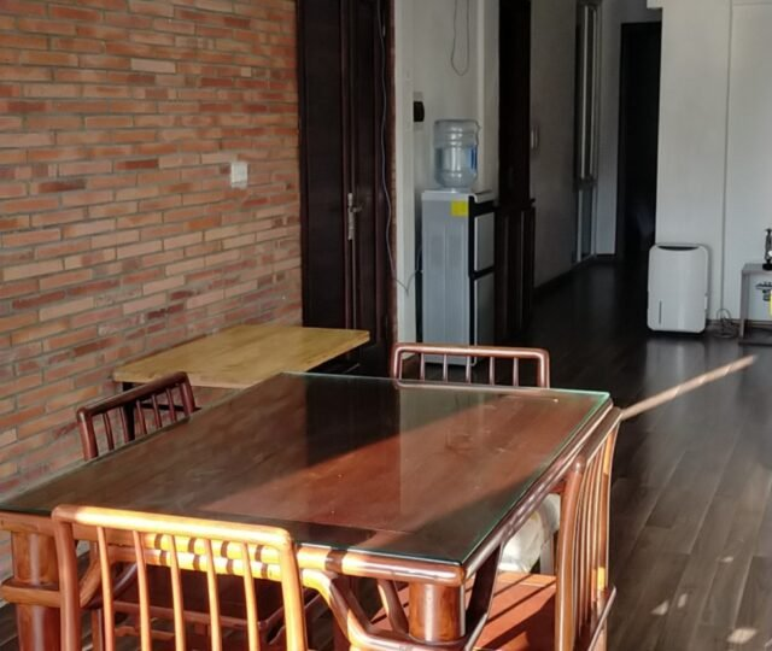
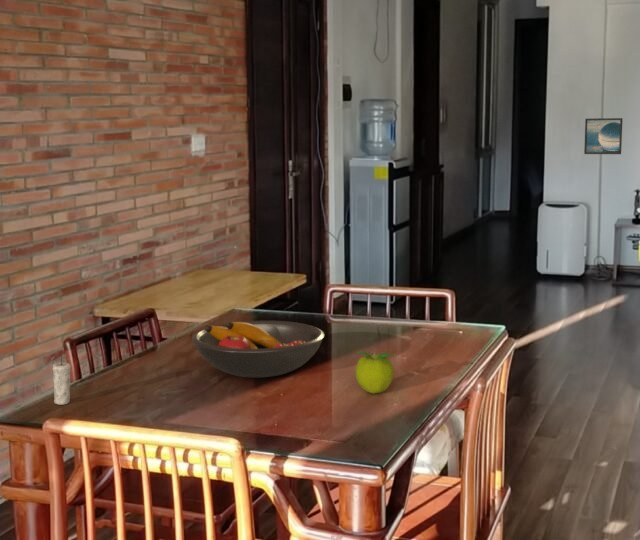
+ fruit bowl (258, 347)
+ candle (61, 379)
+ fruit (374, 372)
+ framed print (603, 136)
